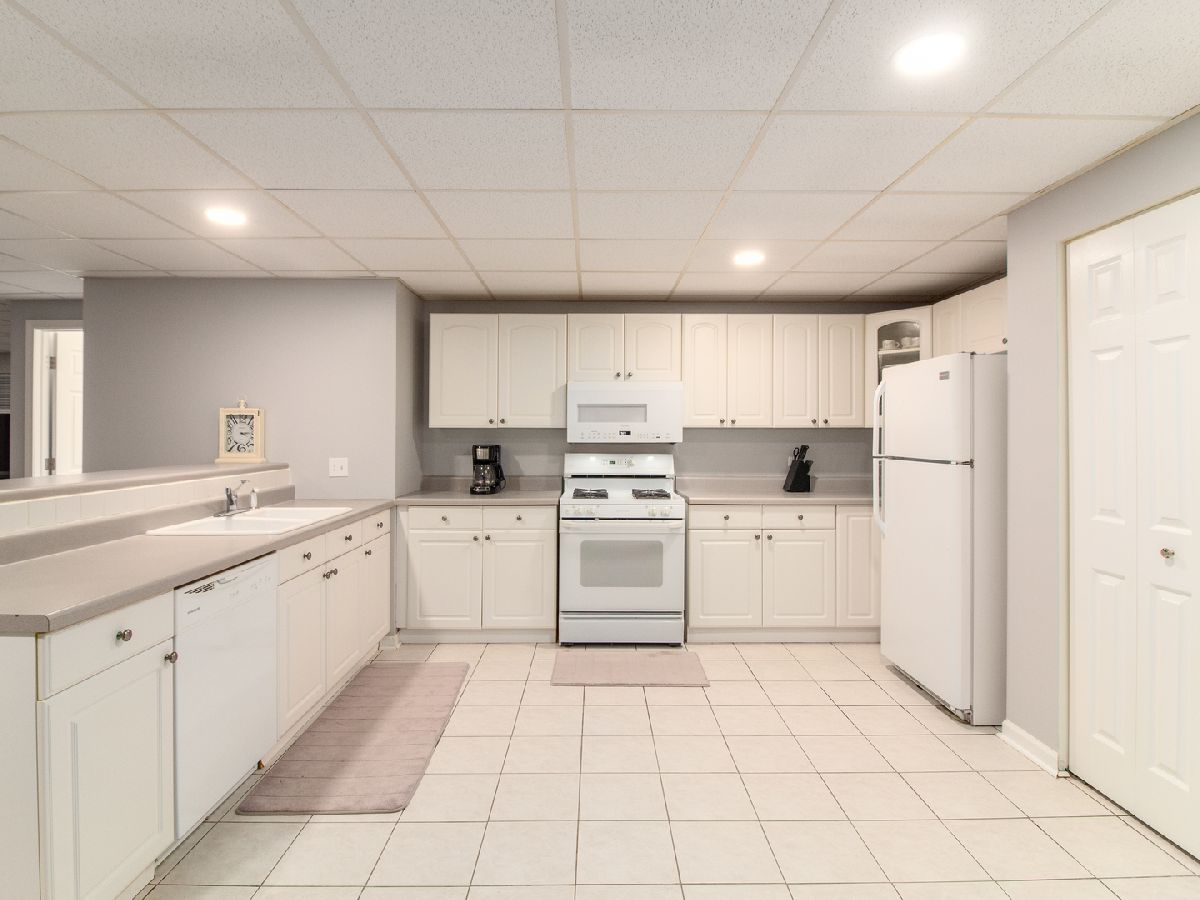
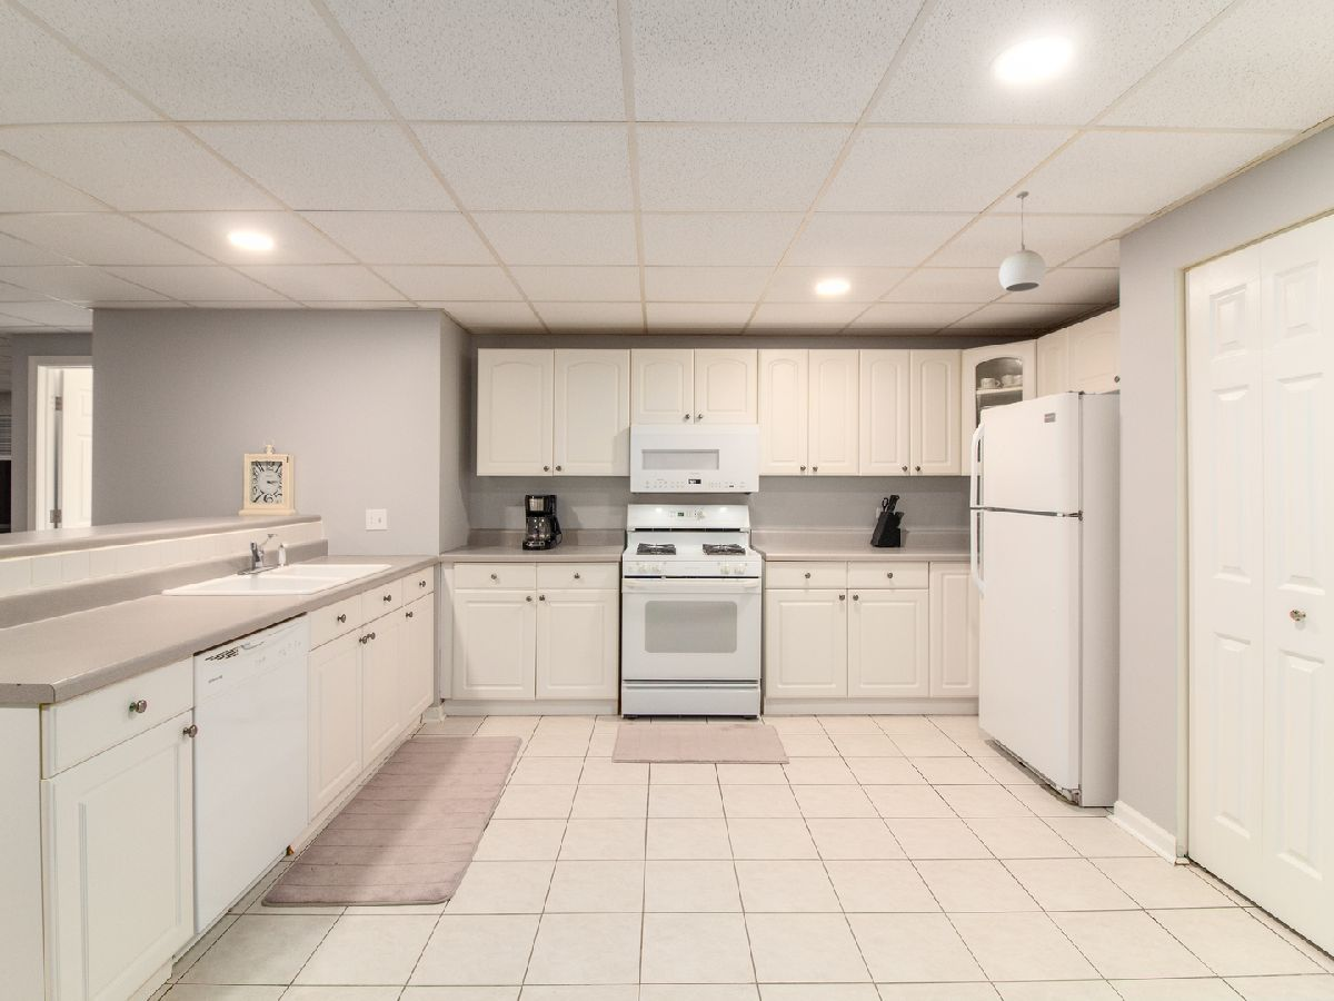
+ pendant light (1022, 240)
